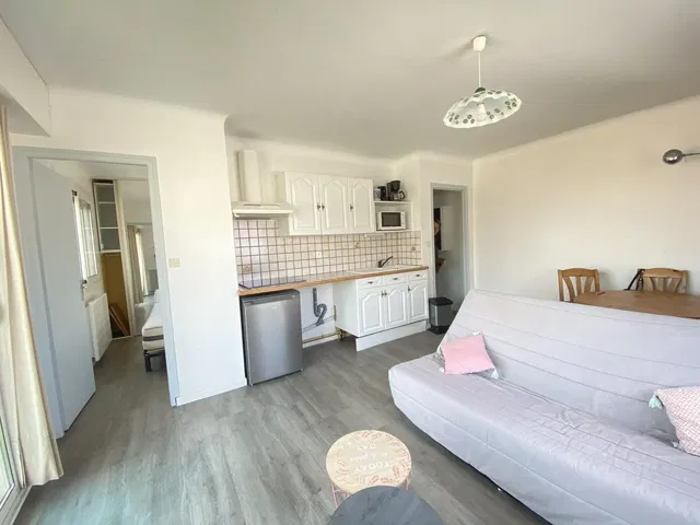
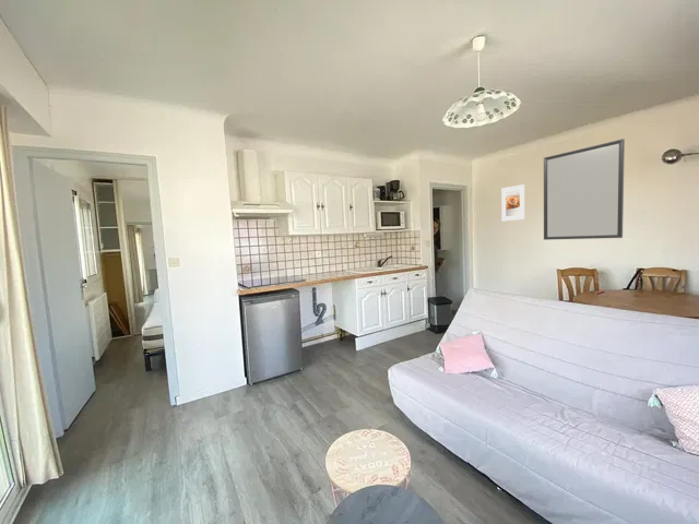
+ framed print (512, 203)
+ home mirror (580, 194)
